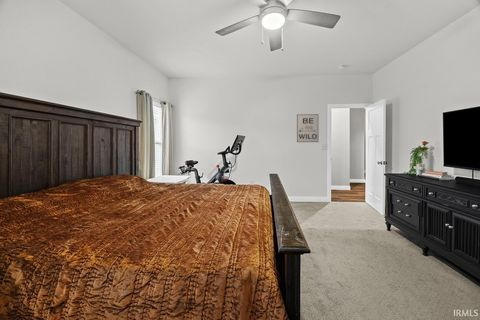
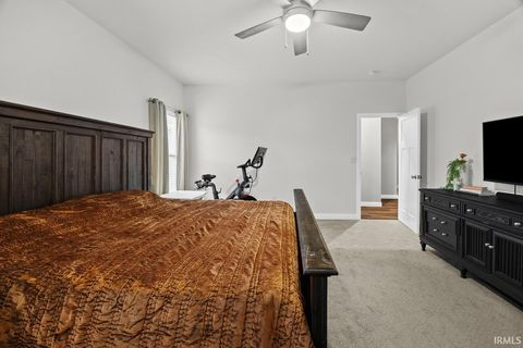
- wall art (307, 128)
